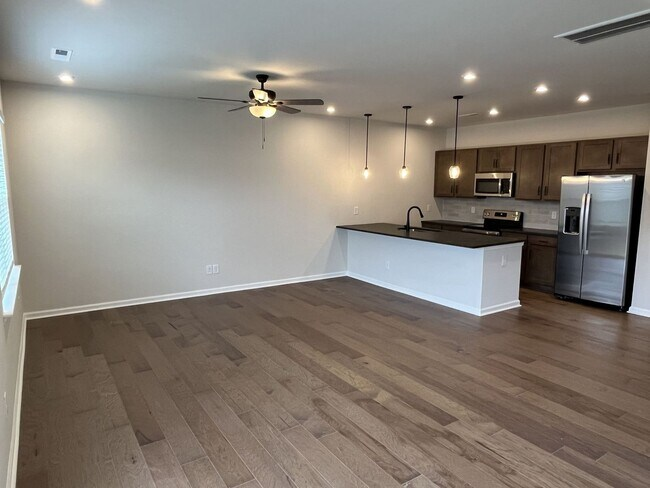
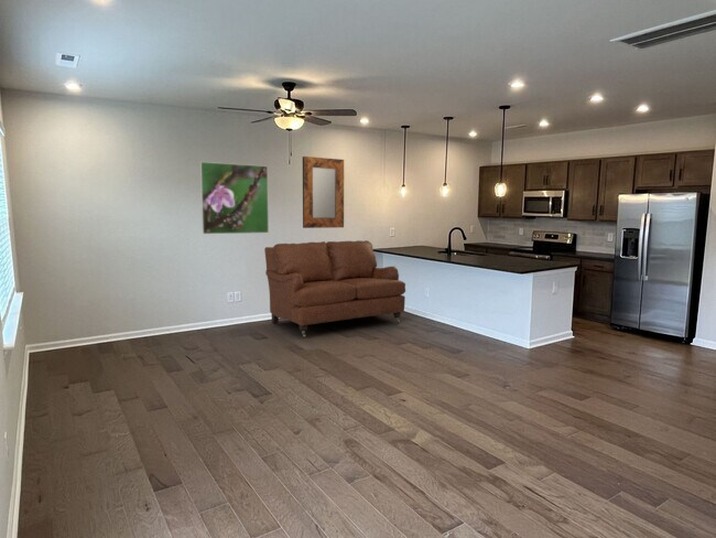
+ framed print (236, 198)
+ home mirror (324, 193)
+ sofa (334, 282)
